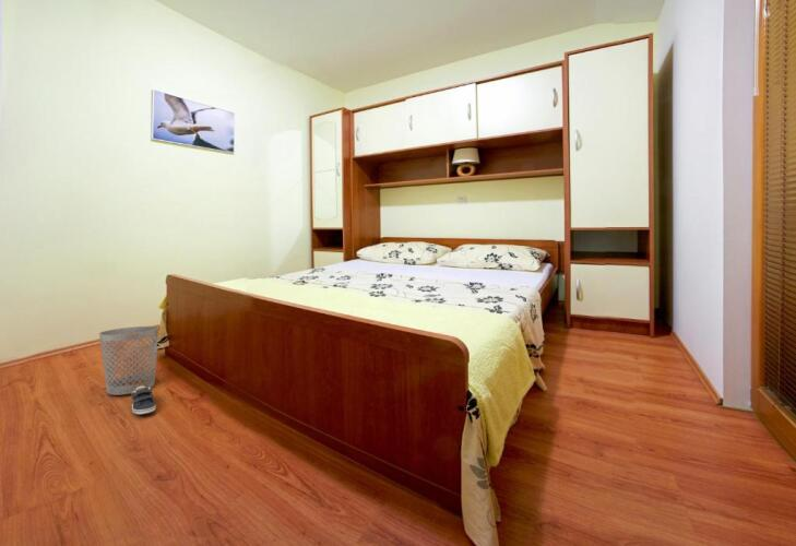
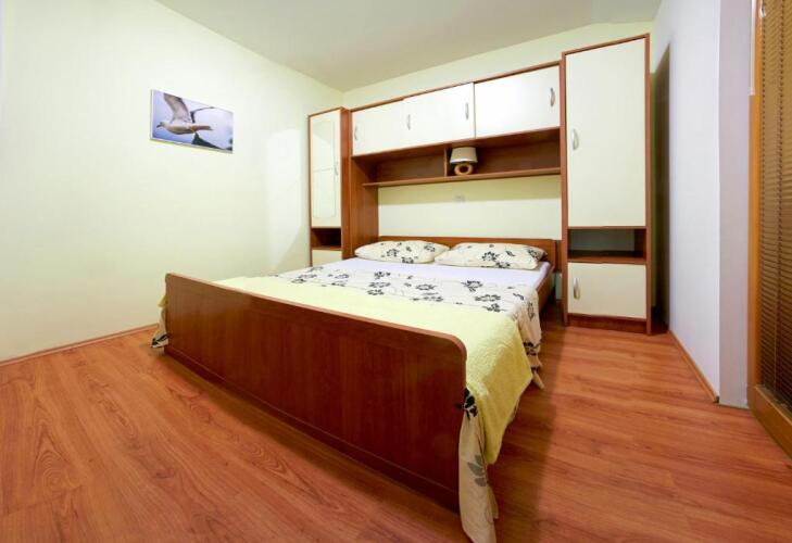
- wastebasket (130, 358)
- sneaker (142, 399)
